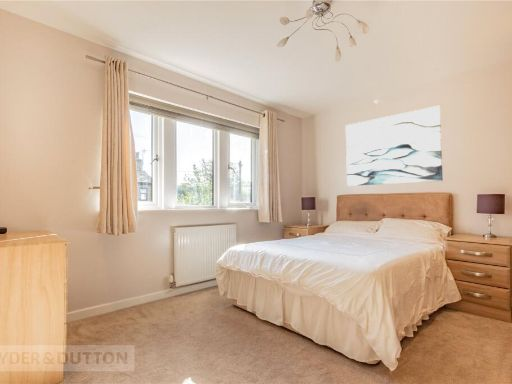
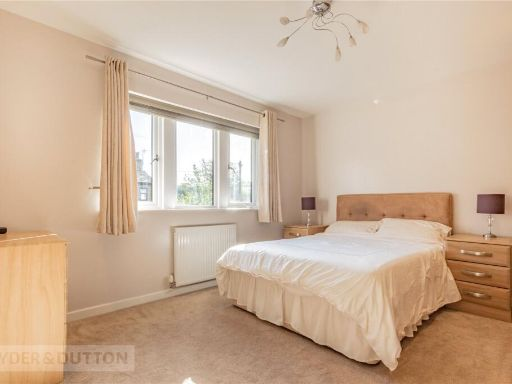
- wall art (388, 150)
